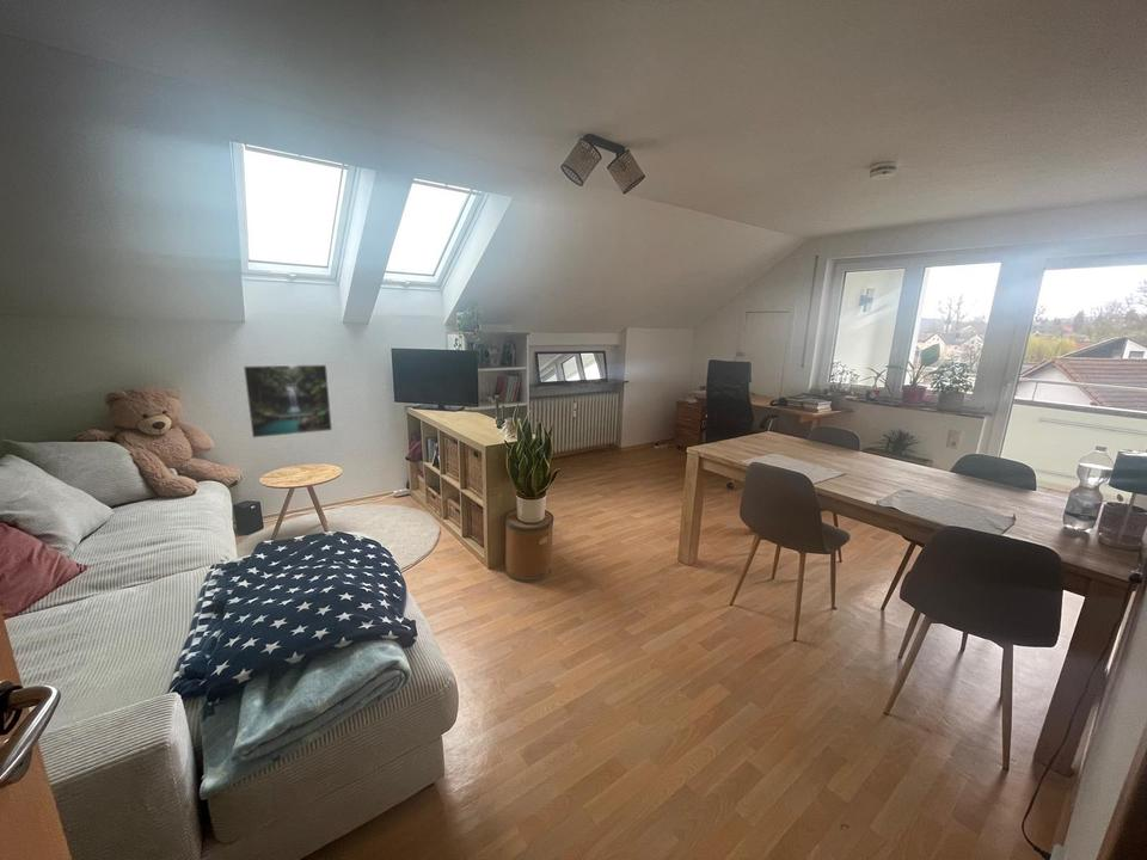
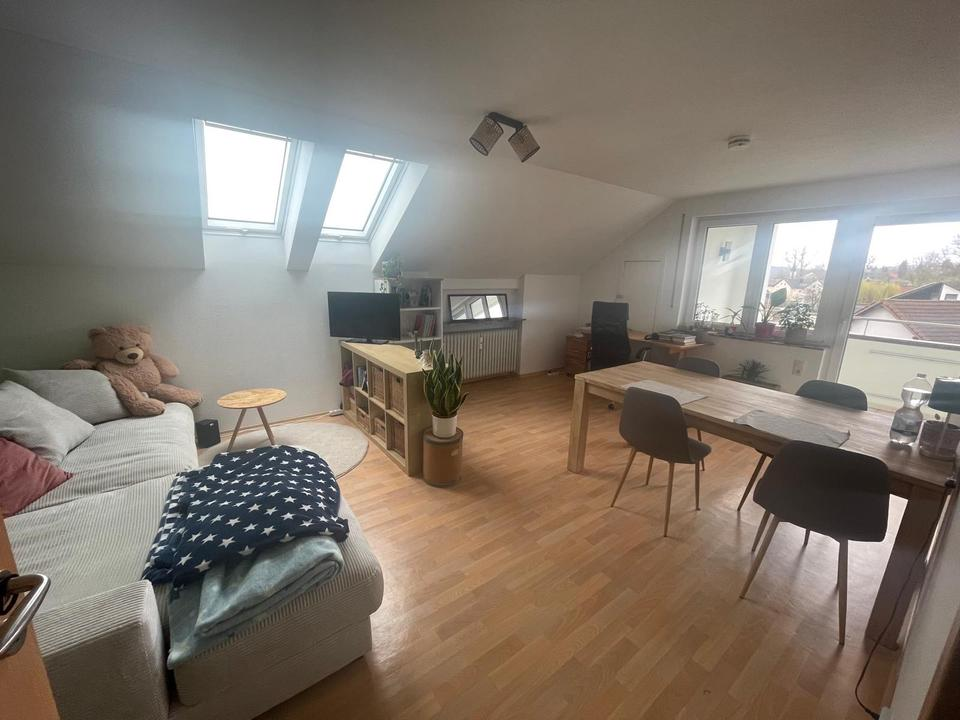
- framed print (289, 399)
